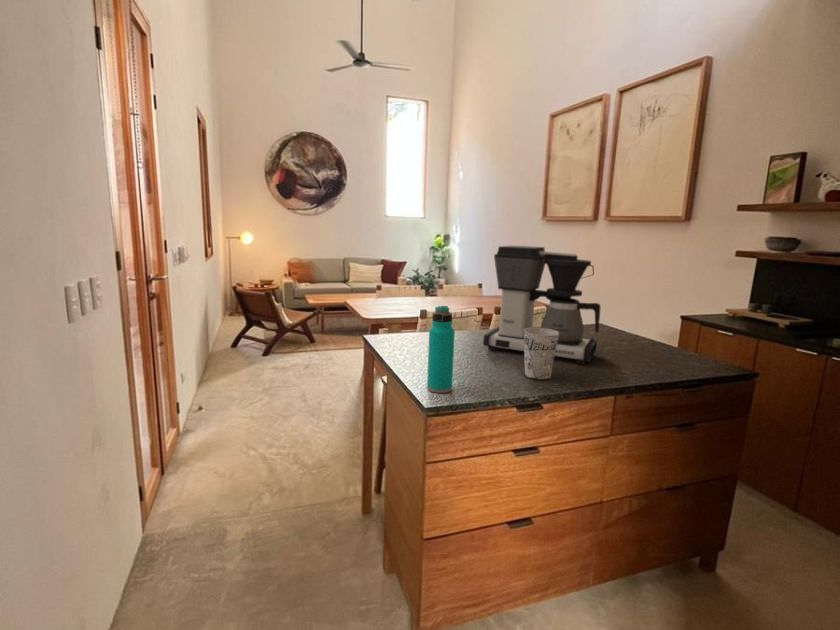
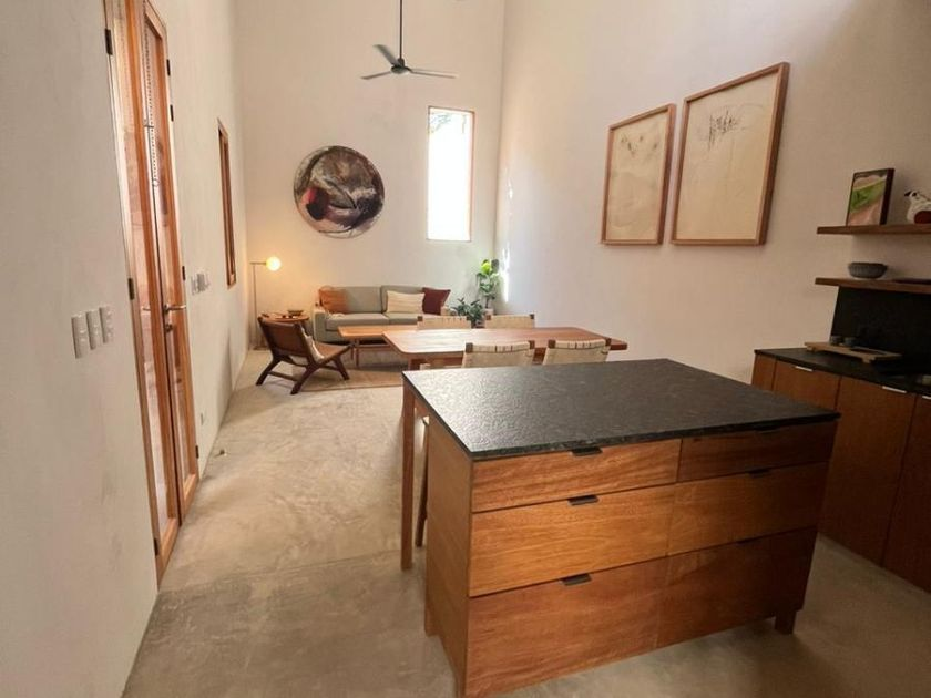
- cup (539, 353)
- coffee maker (547, 298)
- water bottle (441, 348)
